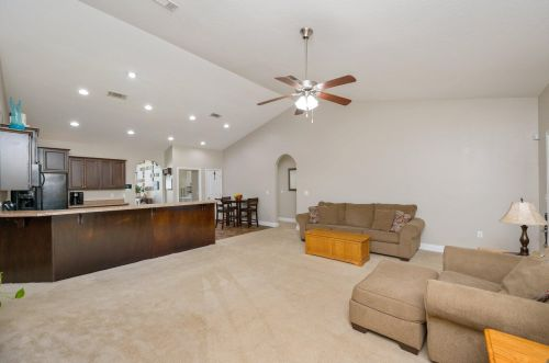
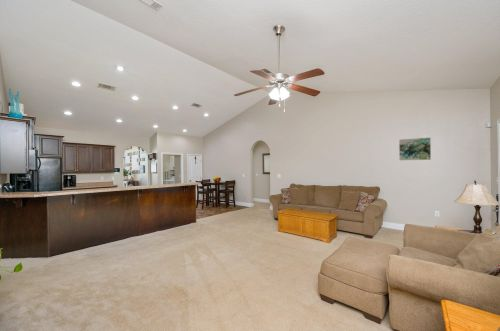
+ wall art (414, 149)
